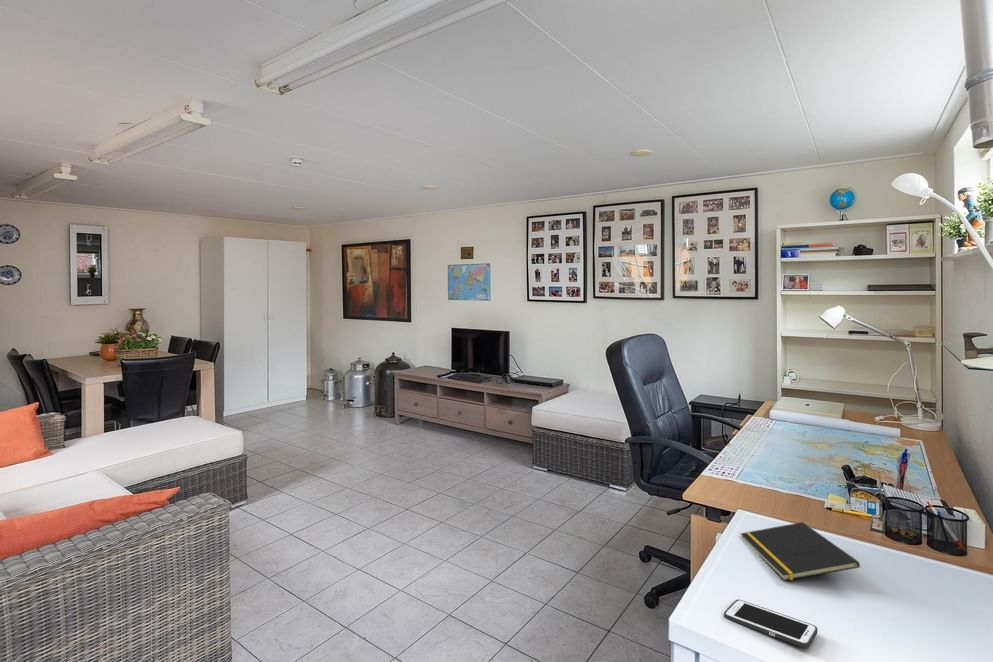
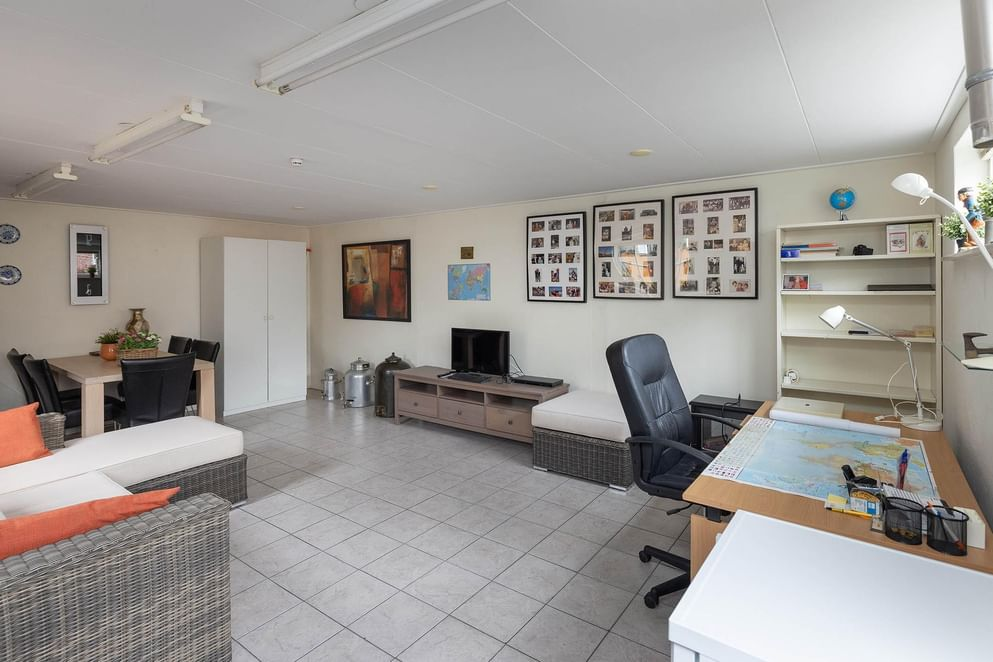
- notepad (794, 548)
- cell phone (769, 622)
